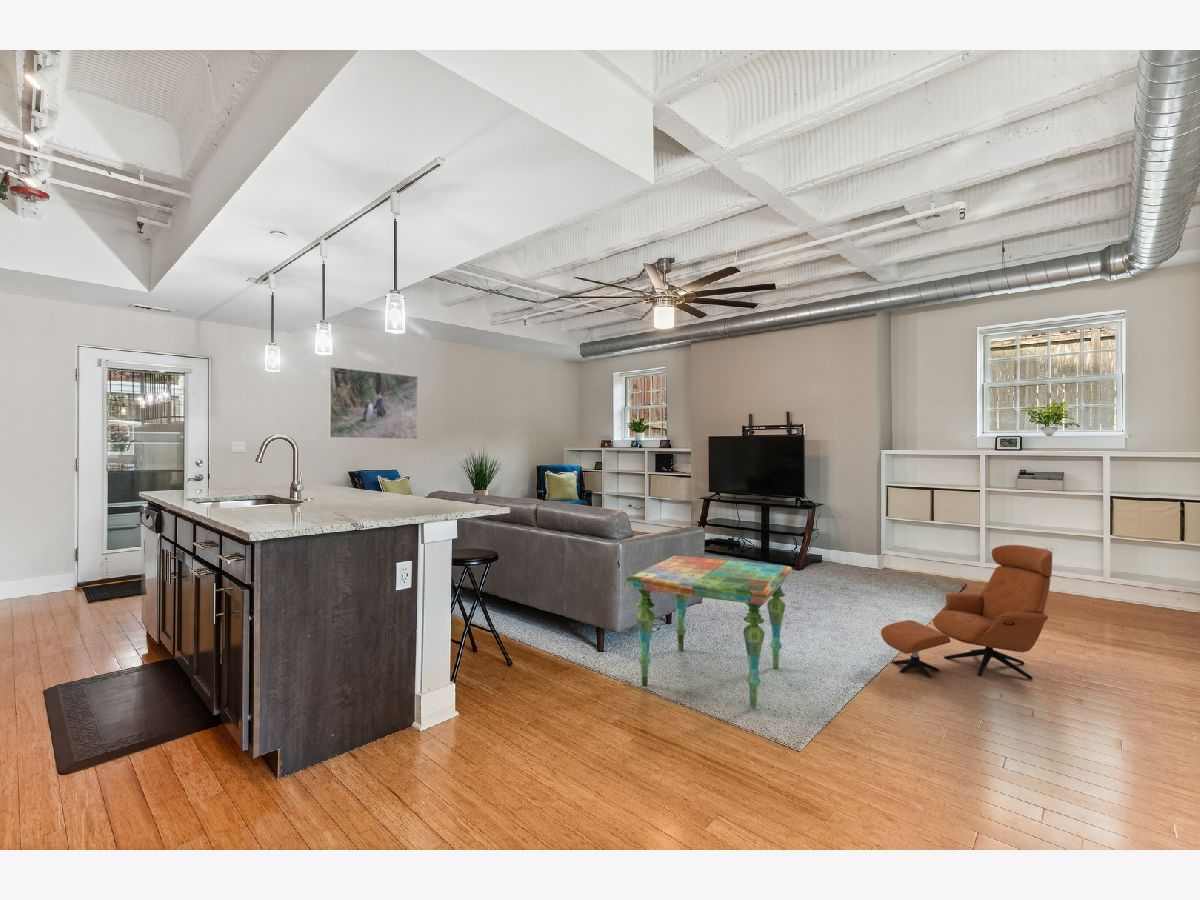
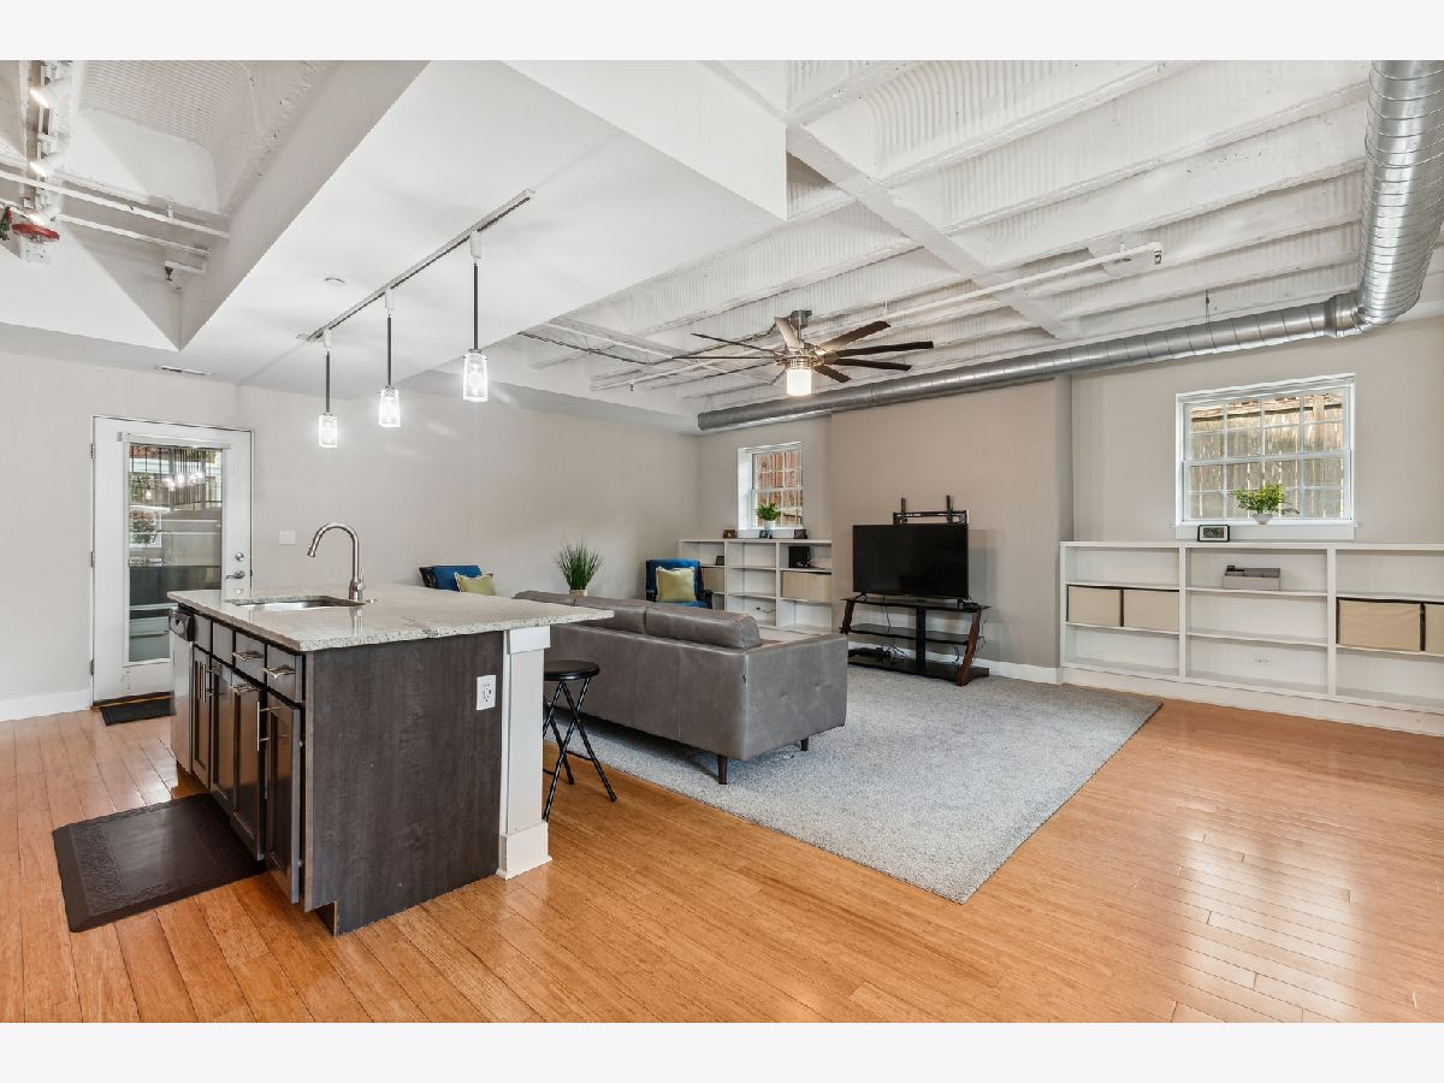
- armchair (966, 607)
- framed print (375, 405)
- side table (719, 599)
